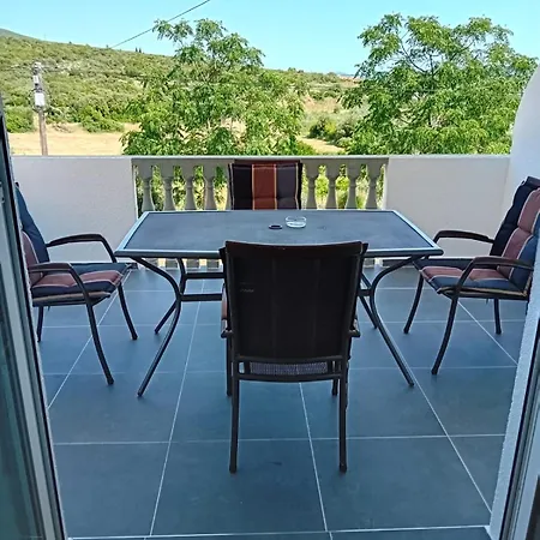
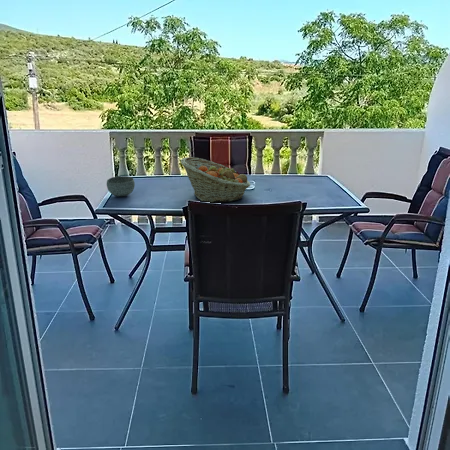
+ fruit basket (215, 177)
+ bowl (120, 186)
